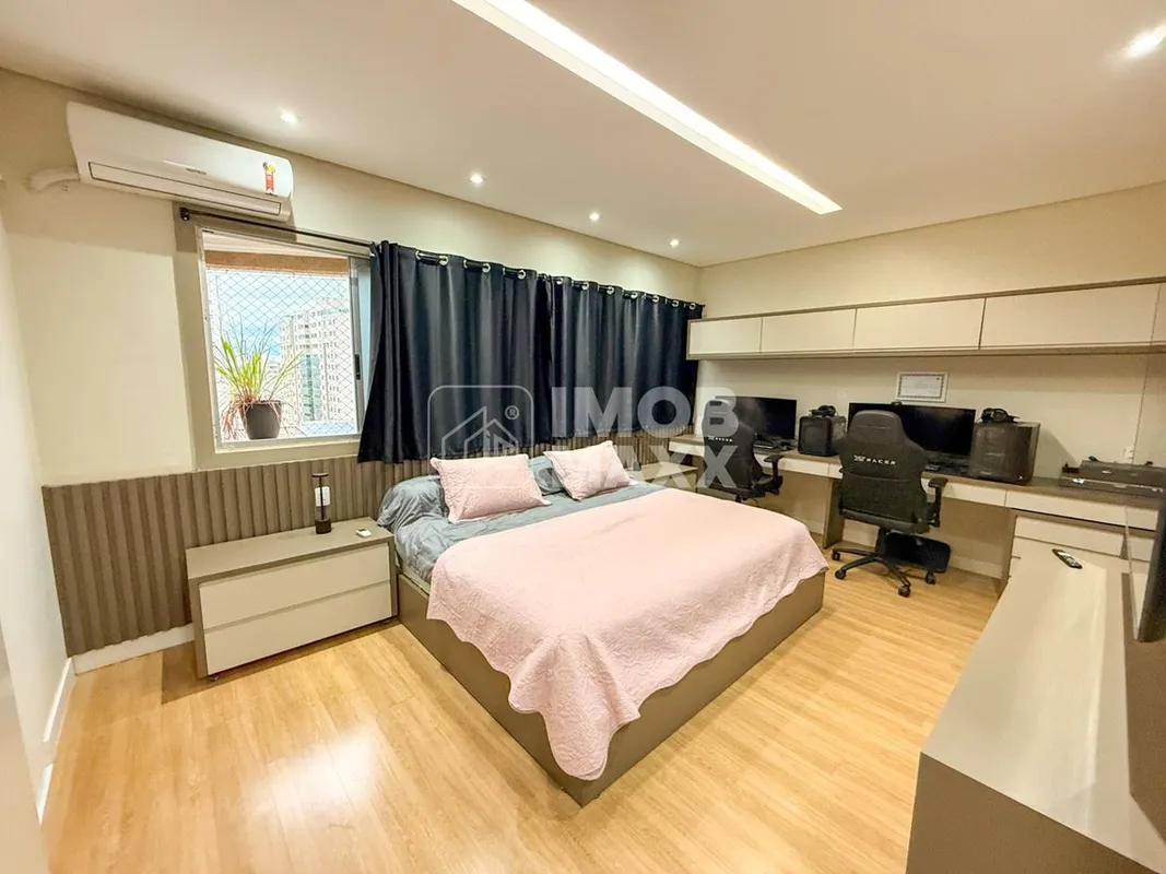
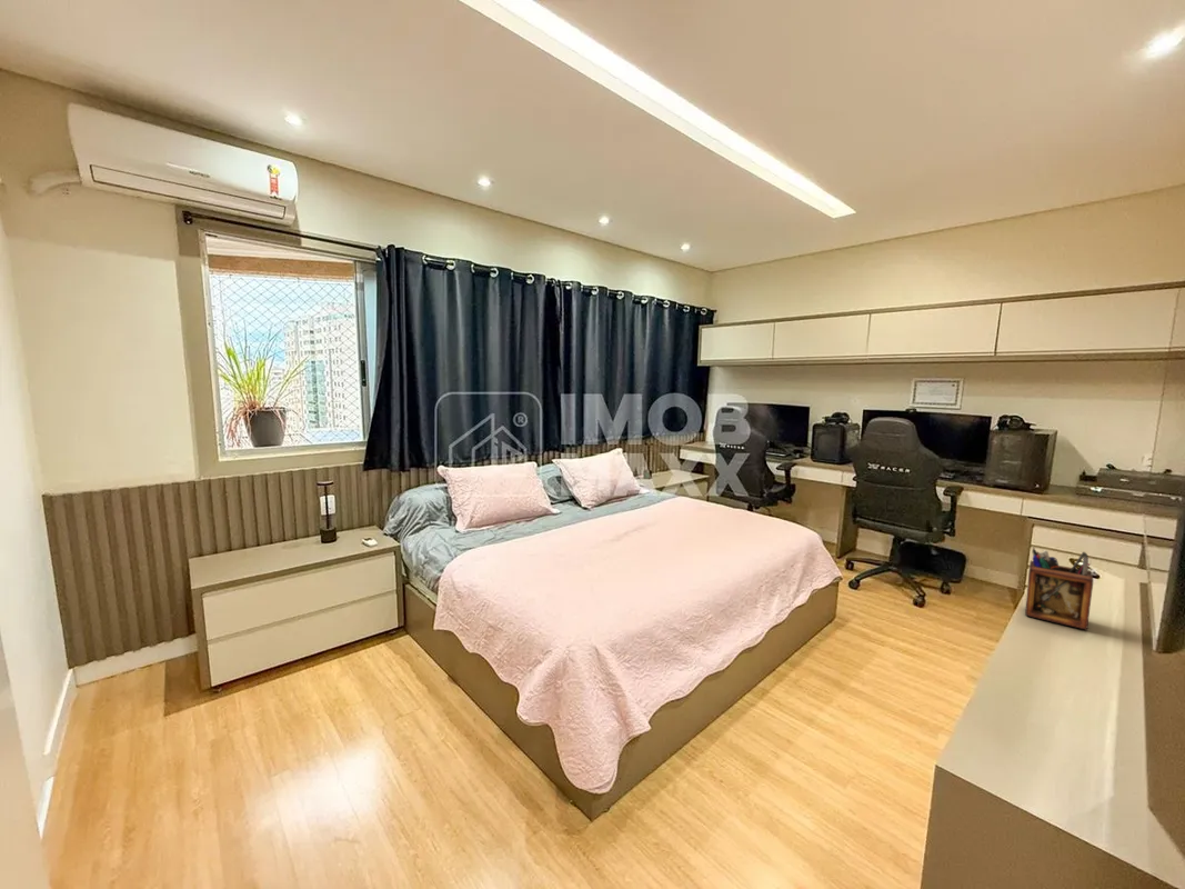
+ desk organizer (1058, 583)
